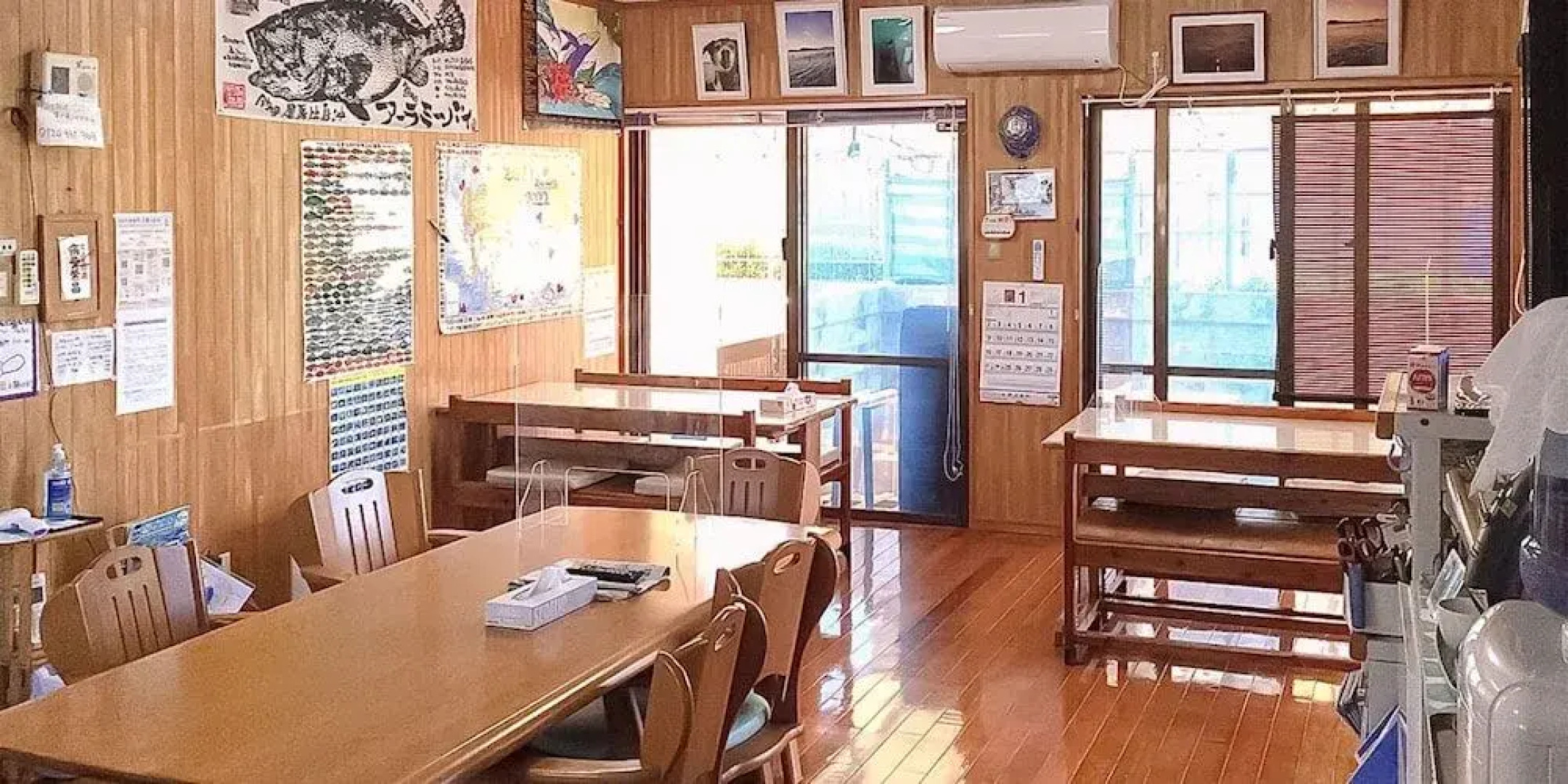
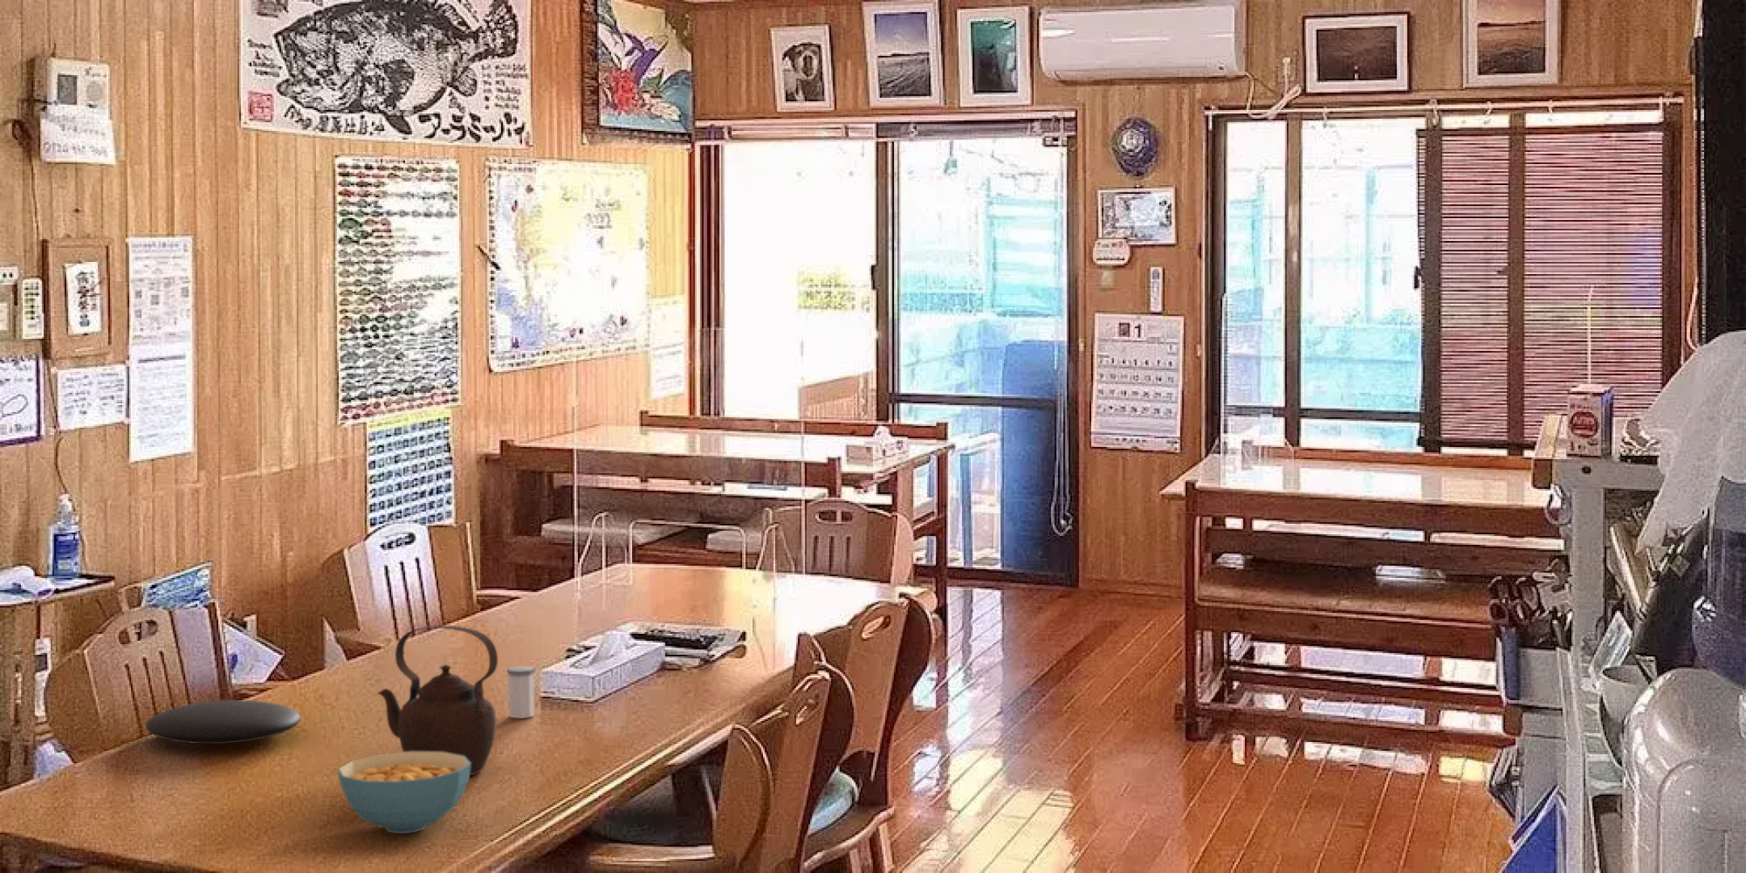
+ plate (223, 722)
+ cereal bowl (405, 797)
+ teapot (435, 697)
+ salt shaker (520, 691)
